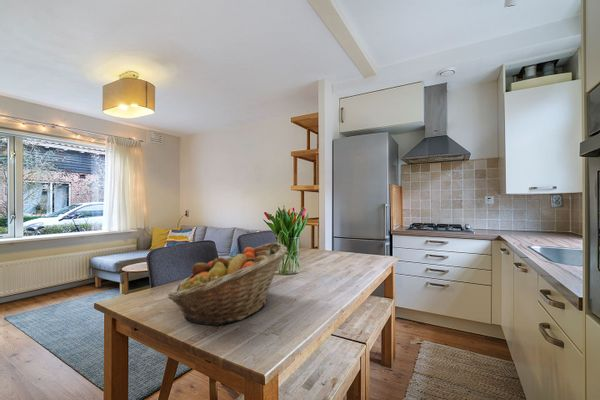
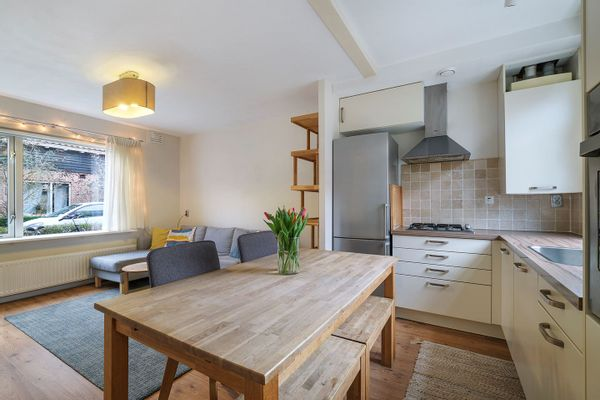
- fruit basket (233, 275)
